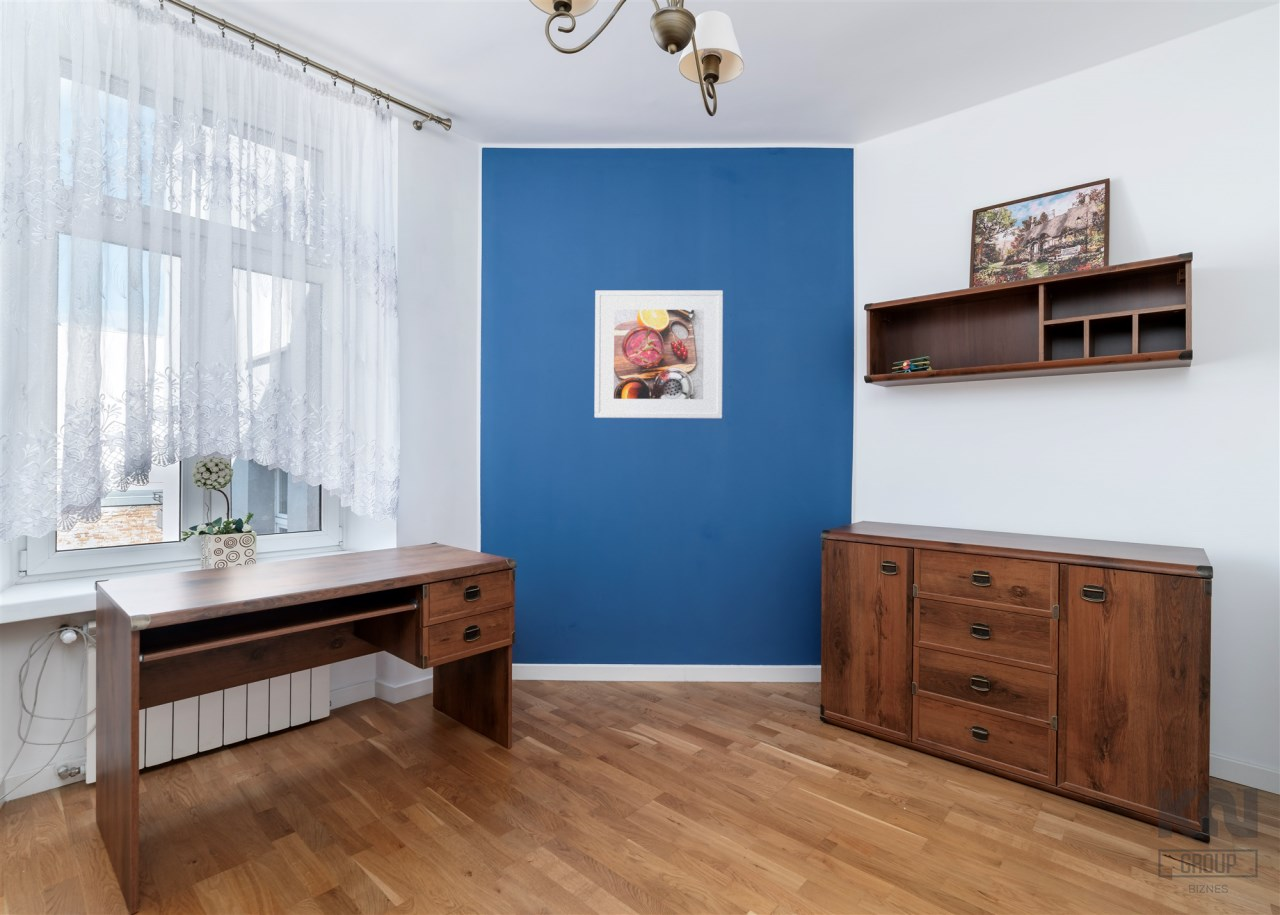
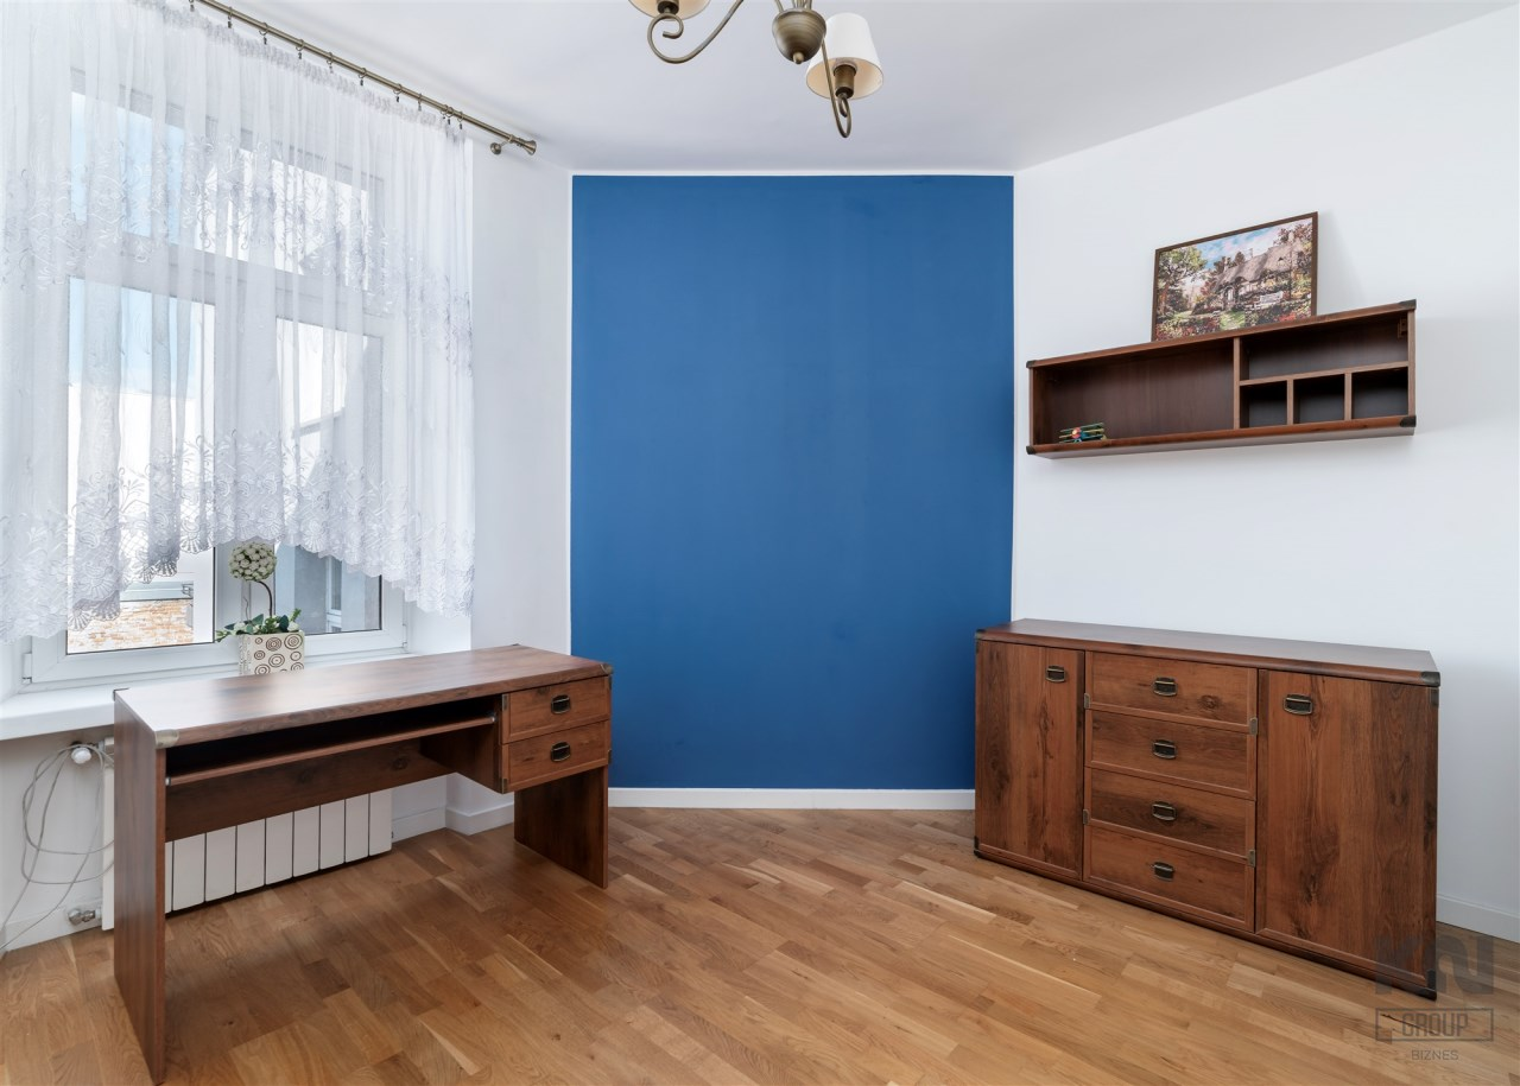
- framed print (658, 354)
